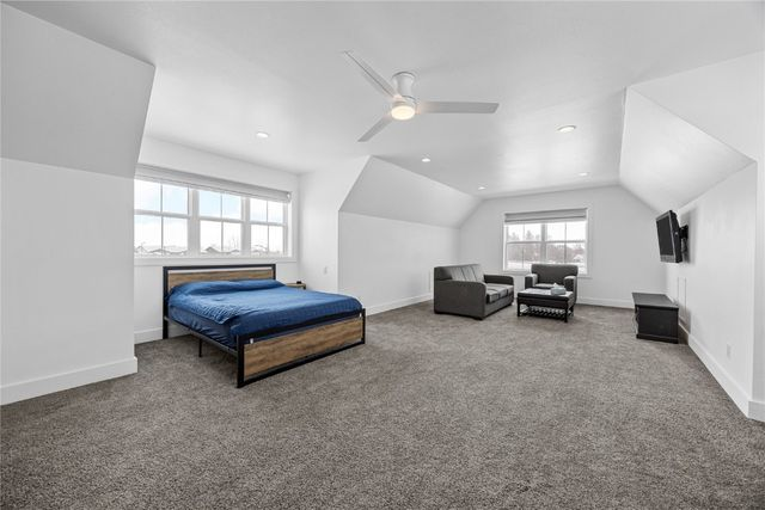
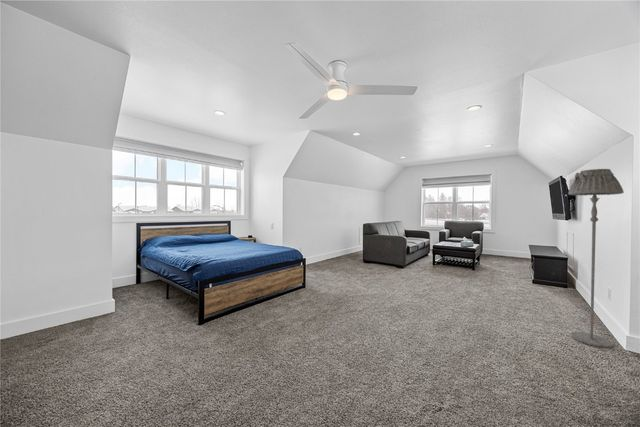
+ floor lamp (593, 255)
